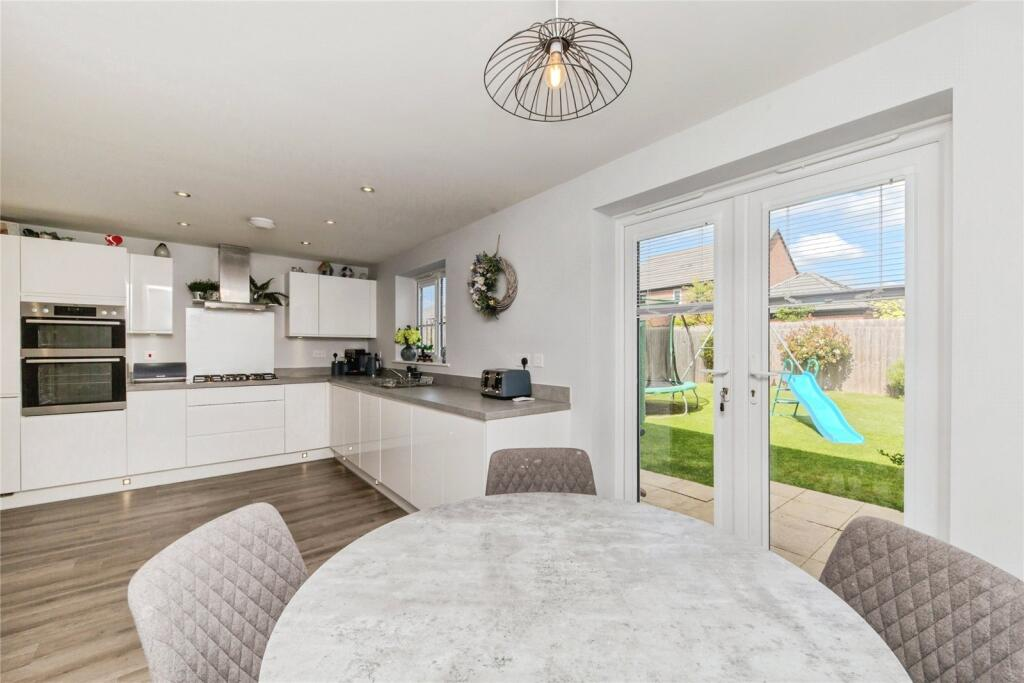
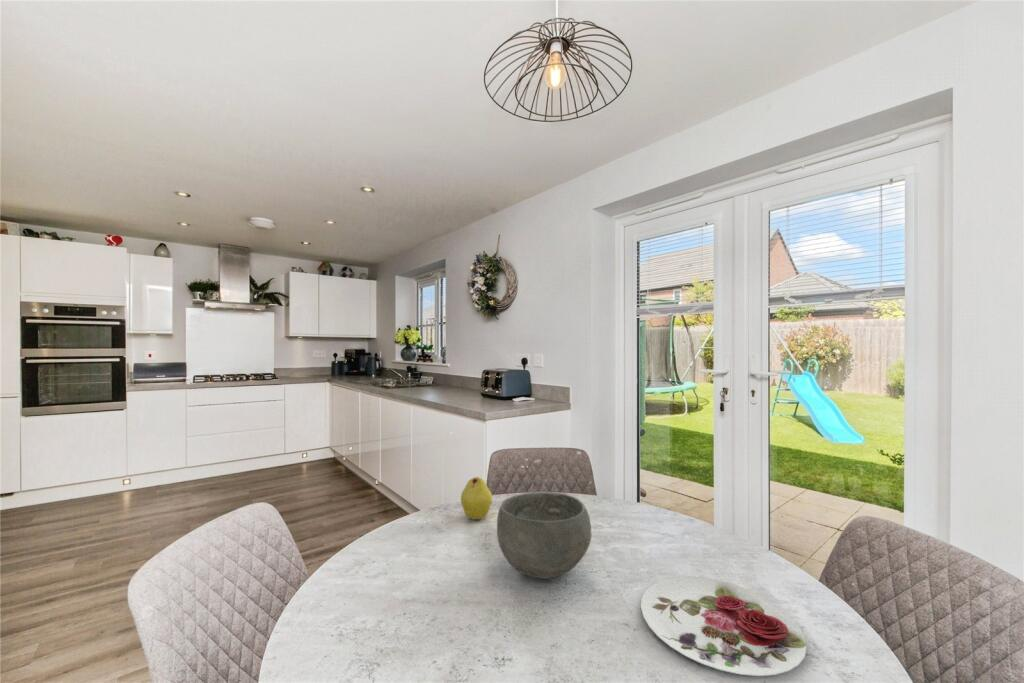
+ bowl (543, 536)
+ plate (717, 616)
+ fruit (476, 497)
